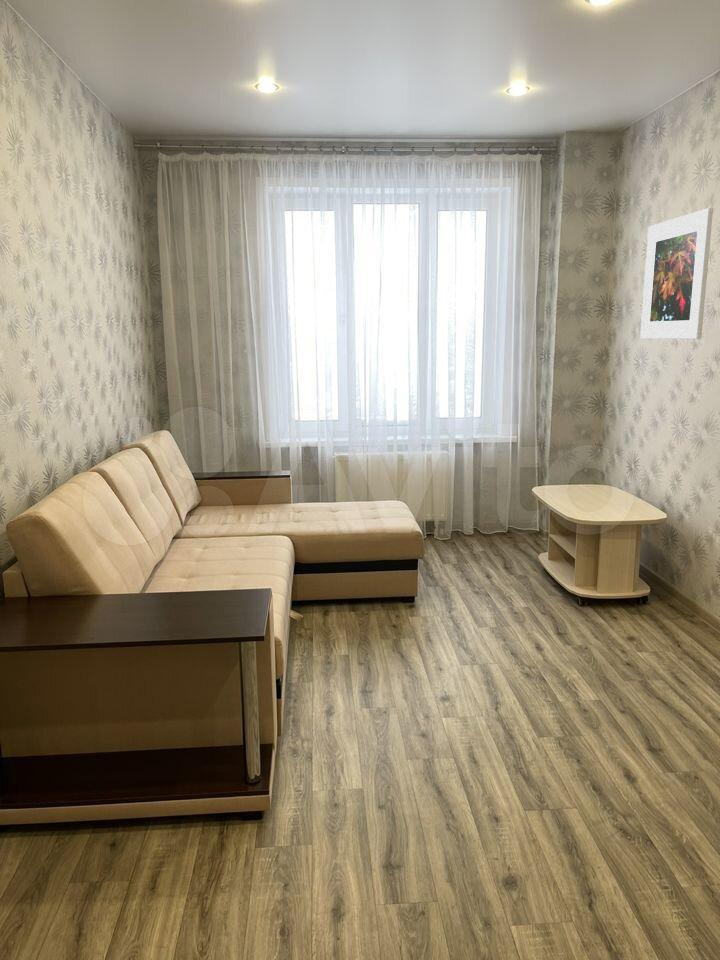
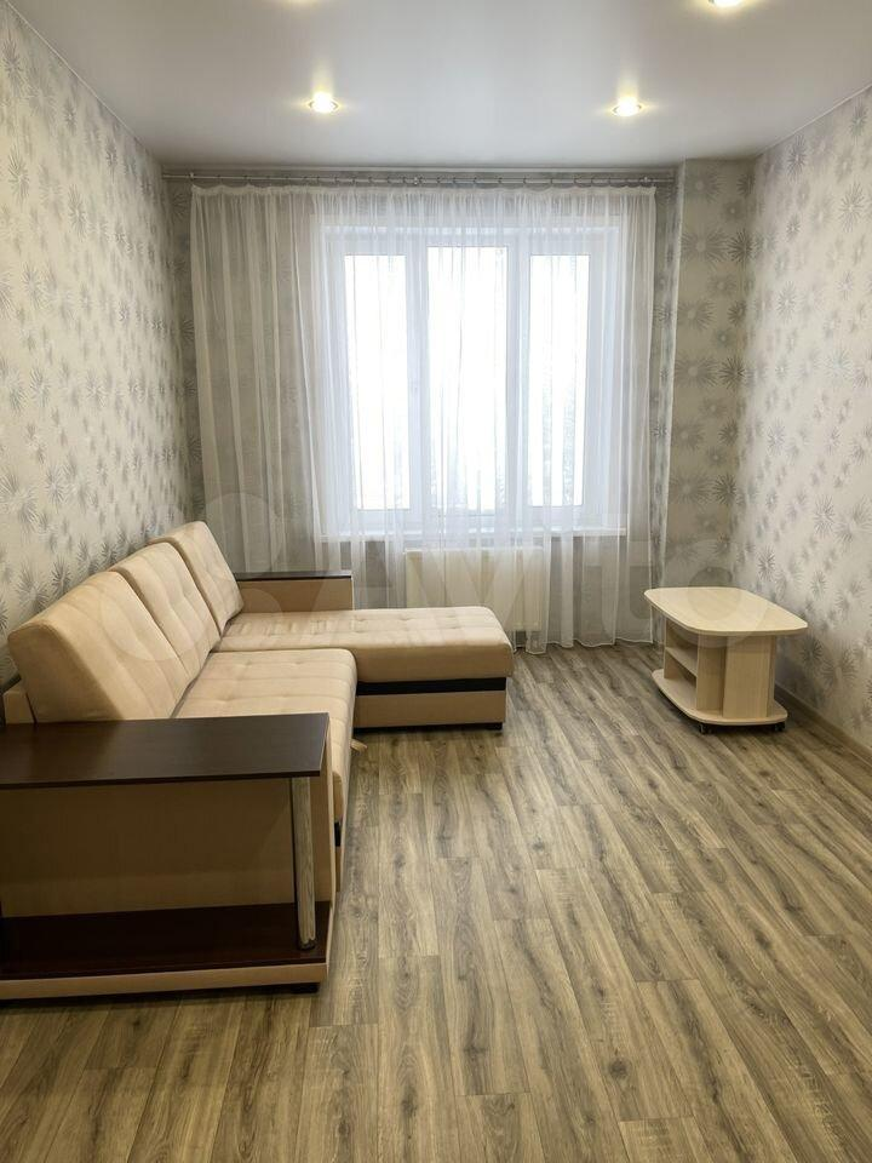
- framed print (673, 279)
